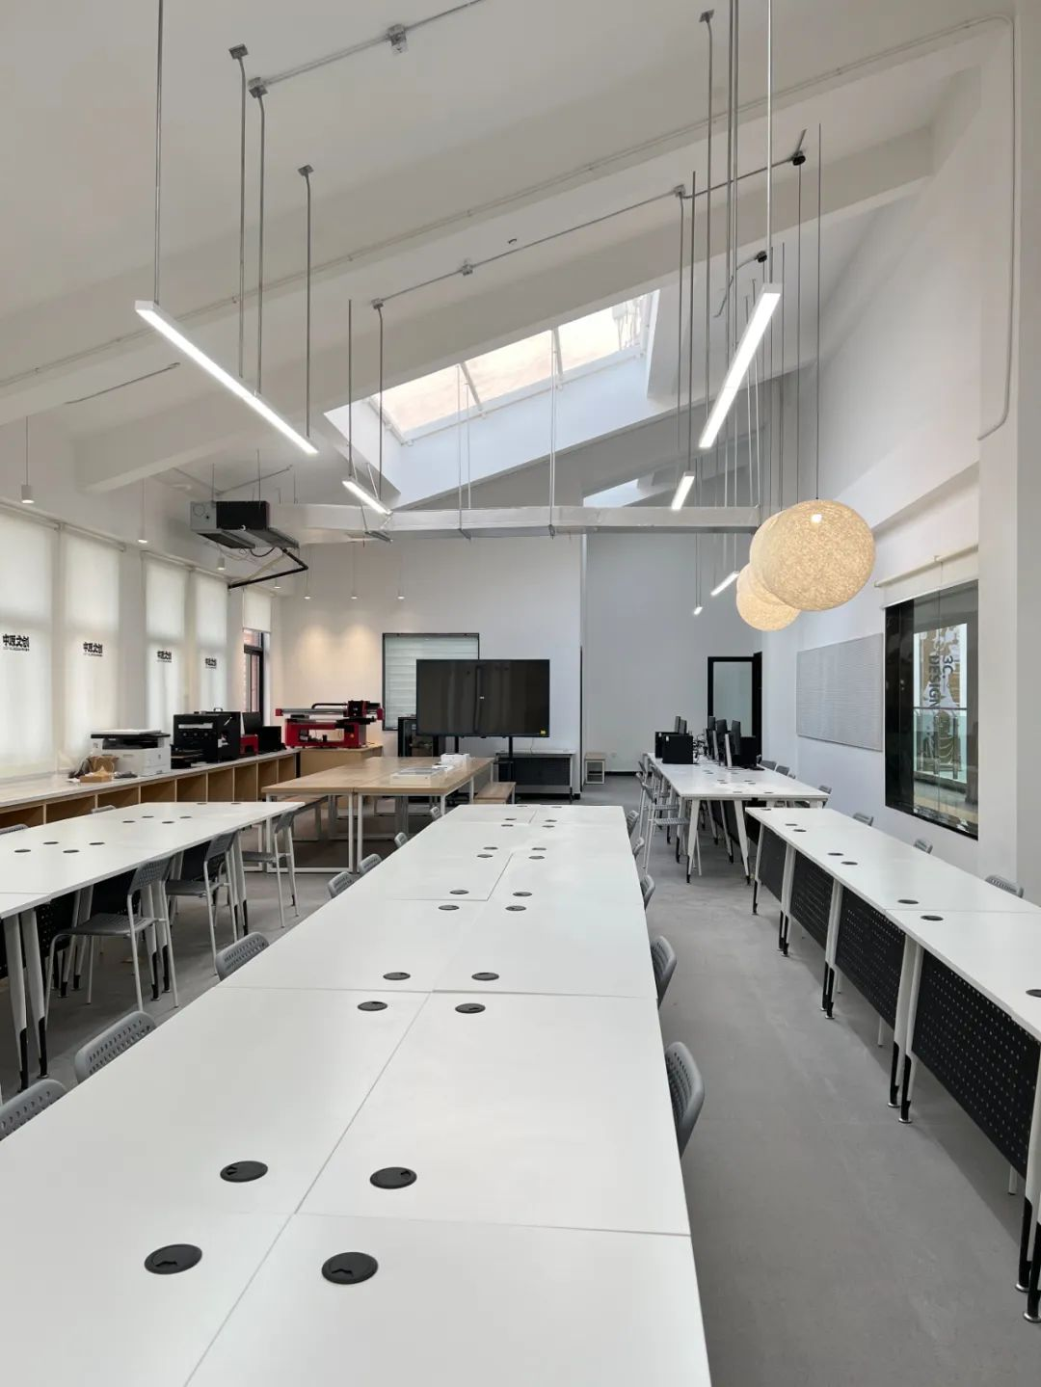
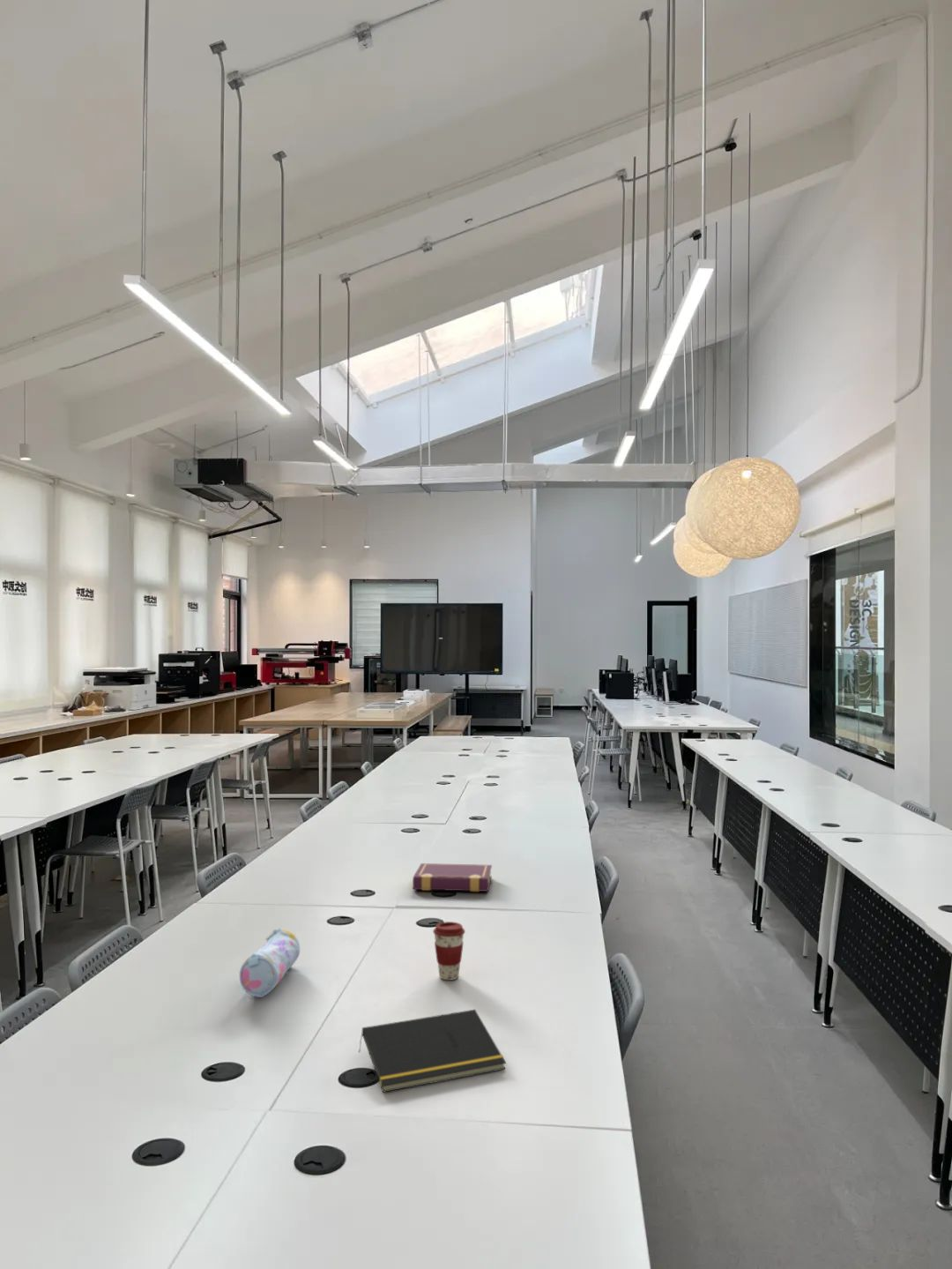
+ book (454, 877)
+ notepad (432, 1048)
+ pencil case (271, 960)
+ coffee cup (449, 951)
